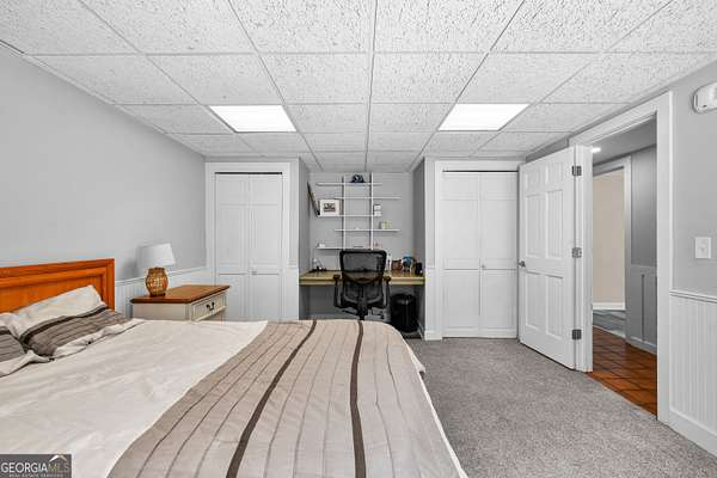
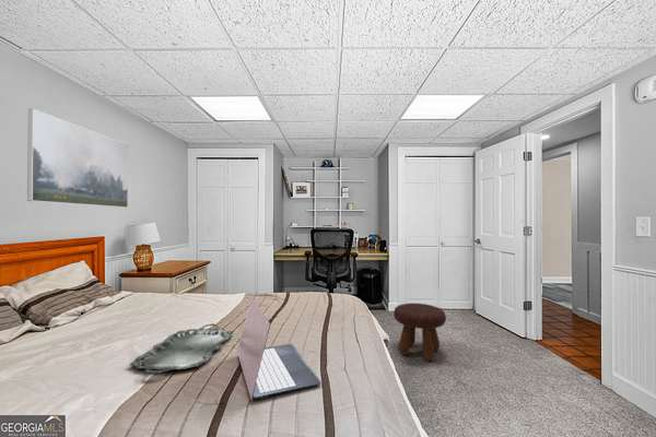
+ laptop (267, 336)
+ footstool (419, 328)
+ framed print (86, 167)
+ serving tray (187, 346)
